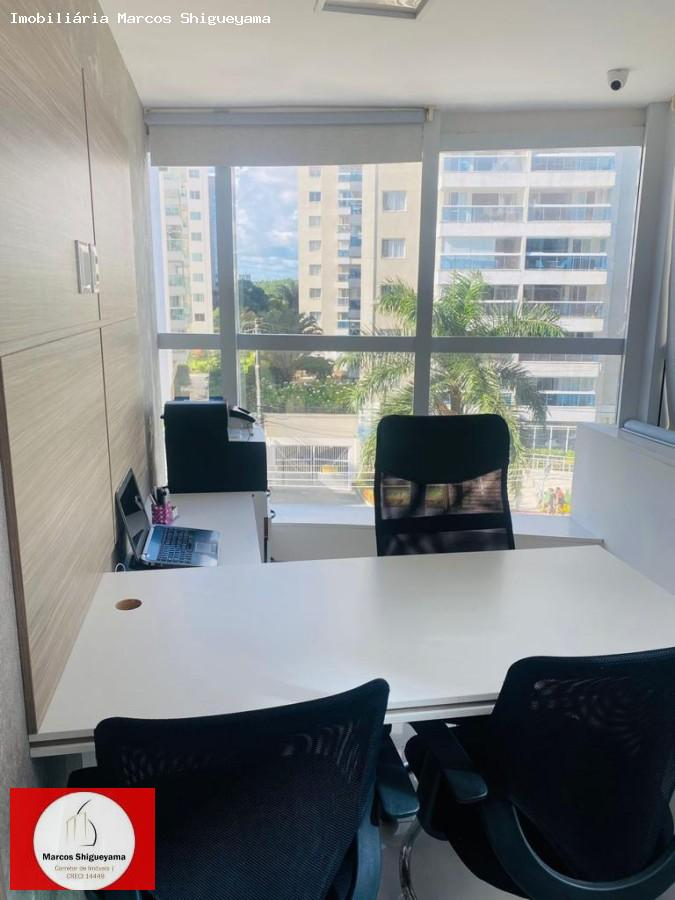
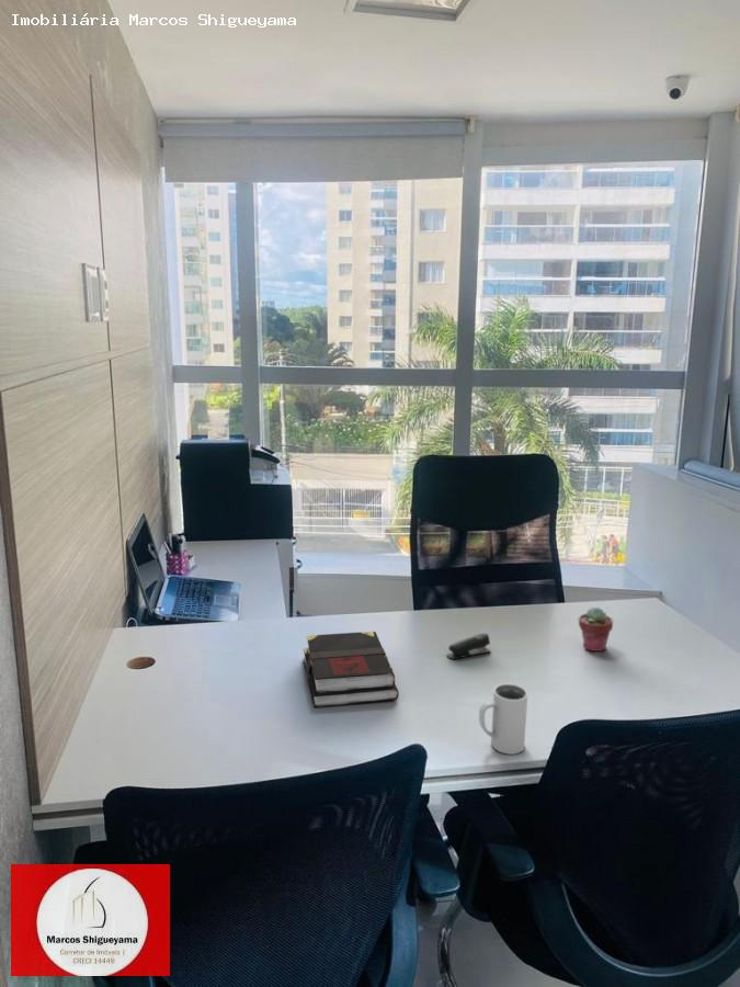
+ mug (501, 719)
+ book (348, 665)
+ potted succulent (595, 626)
+ stapler (468, 645)
